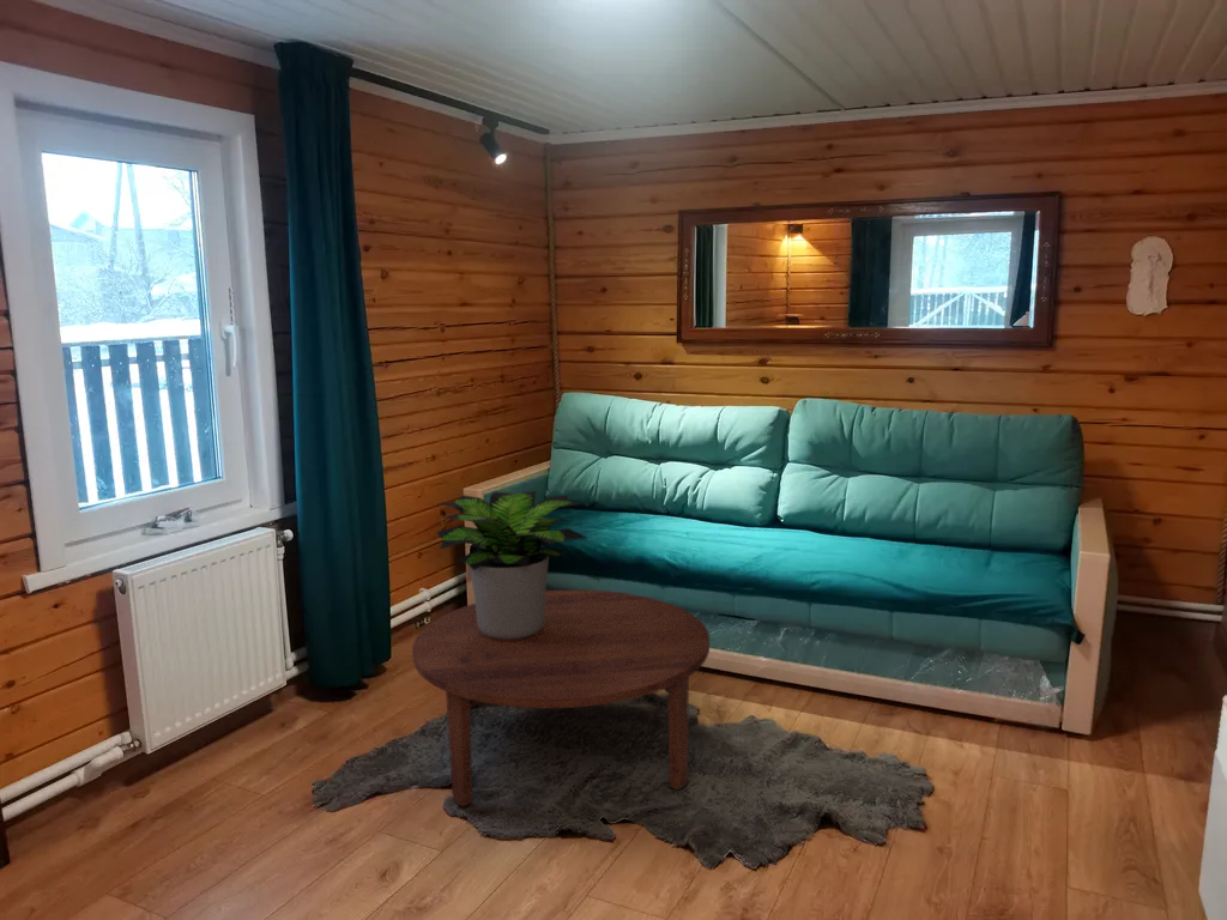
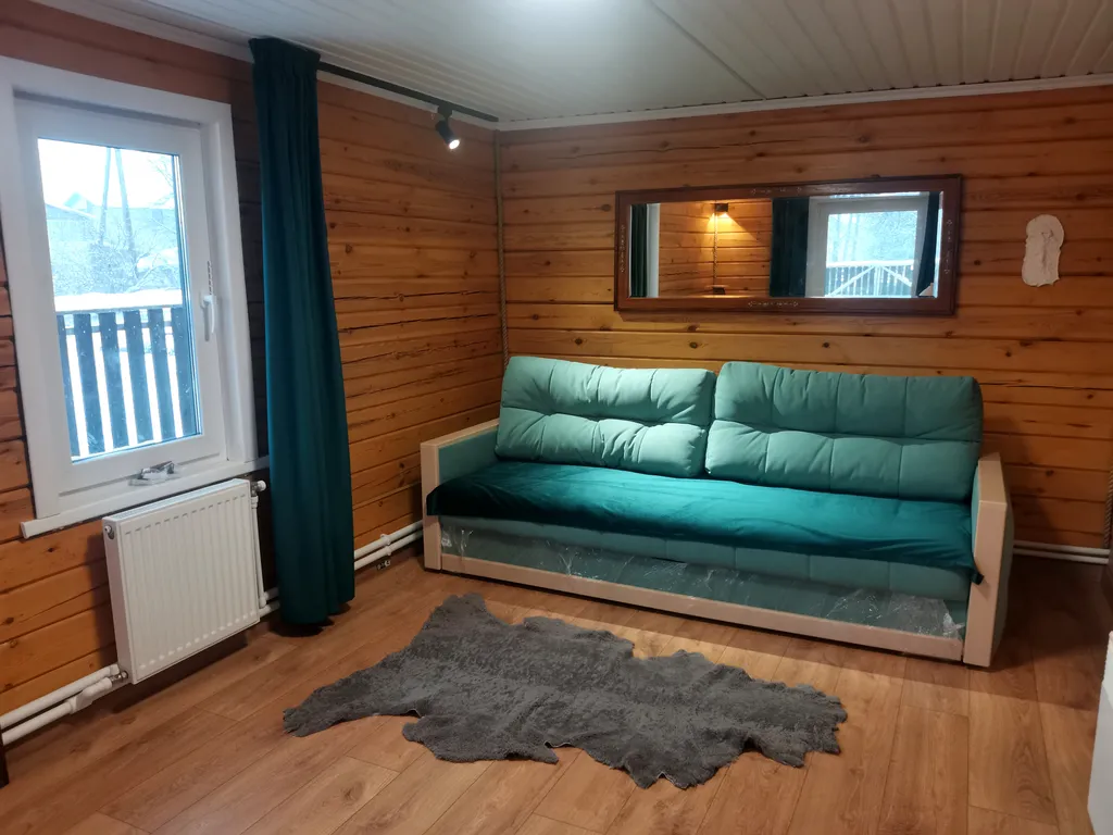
- potted plant (519, 565)
- coffee table (563, 689)
